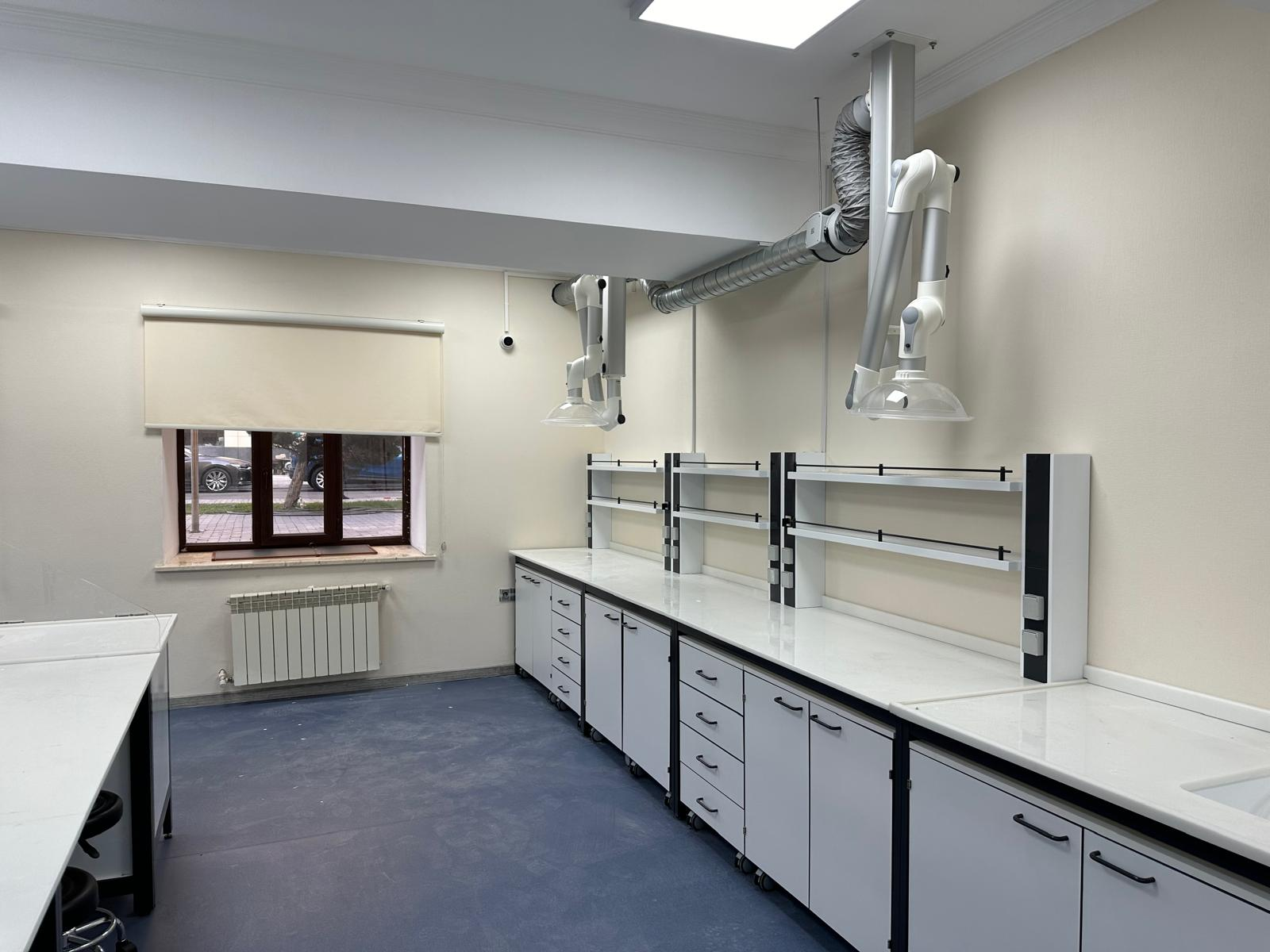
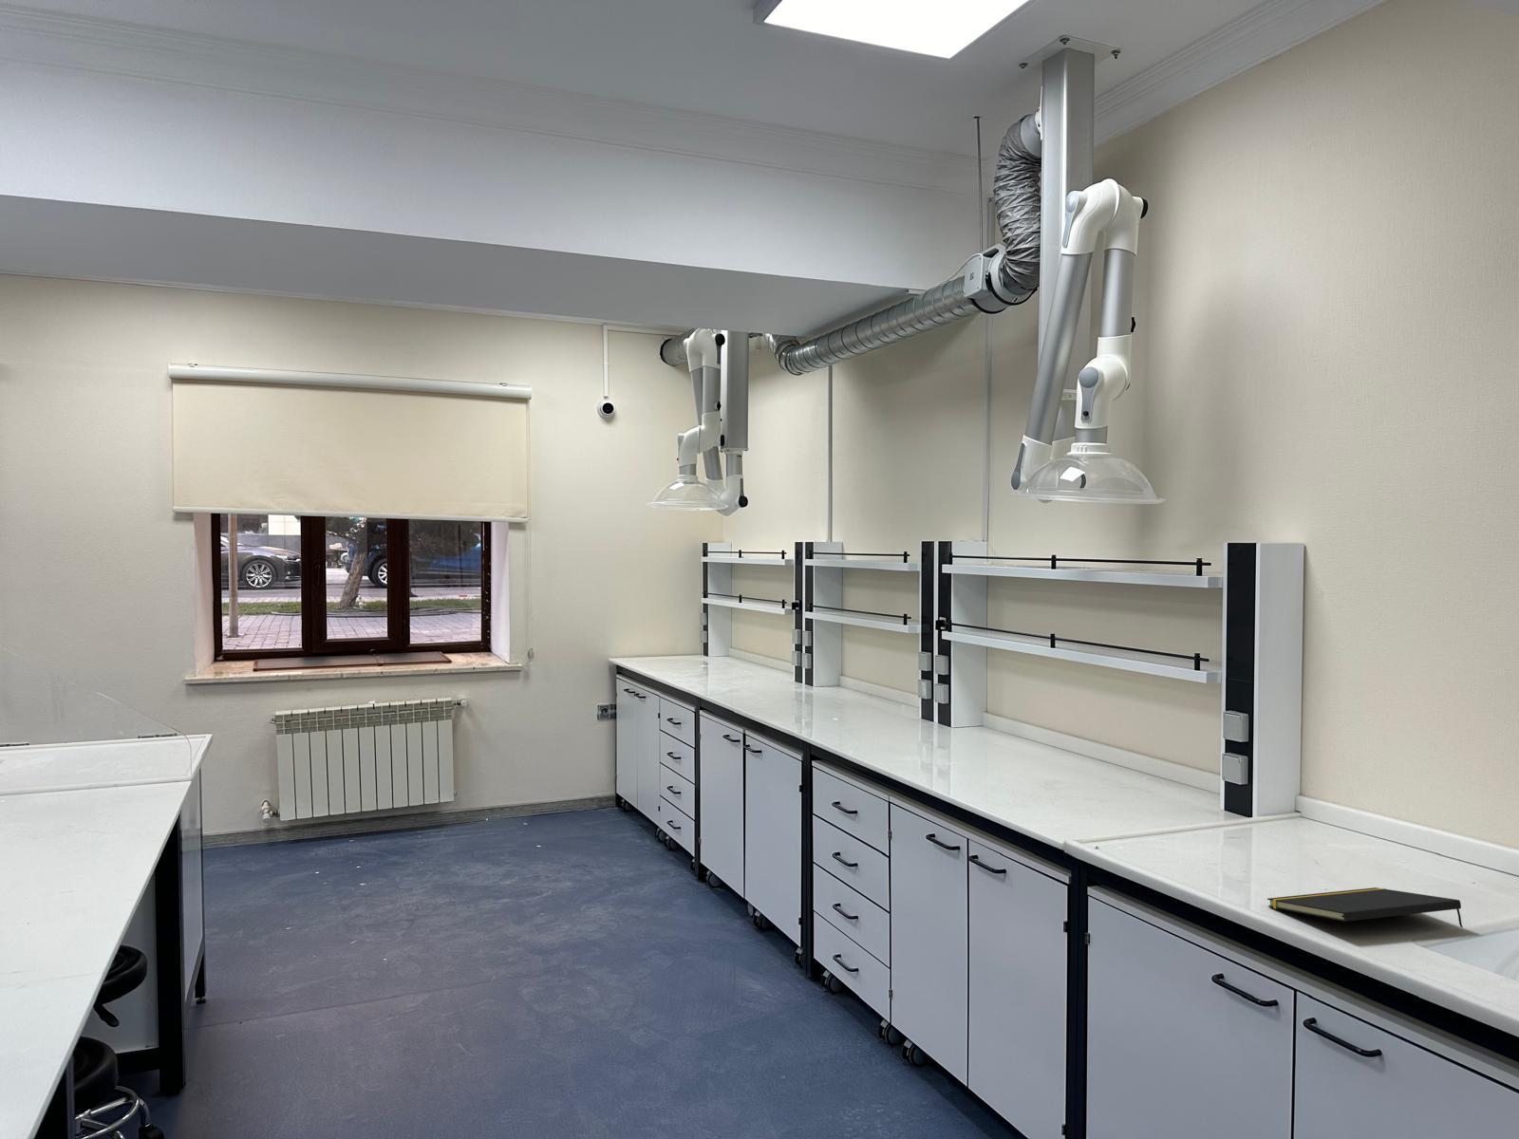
+ notepad (1360, 902)
